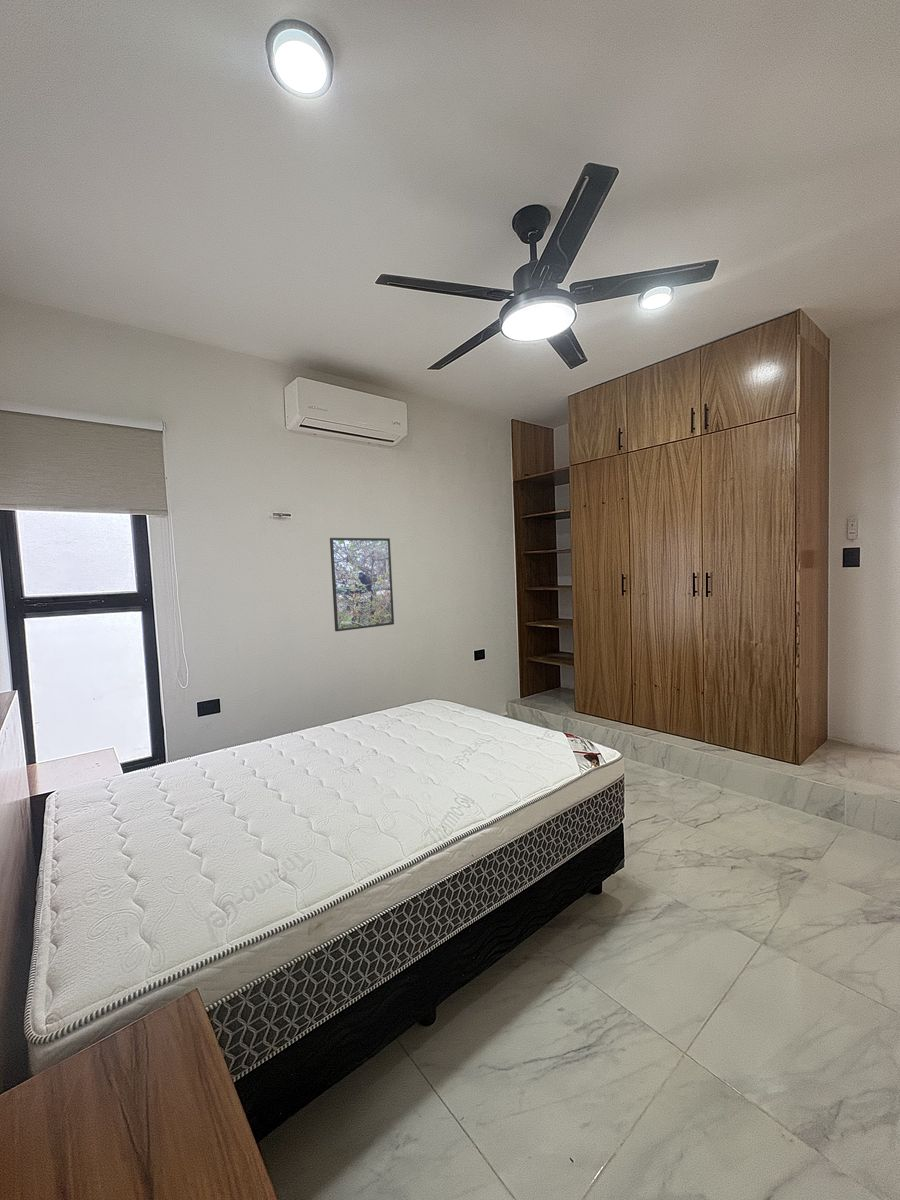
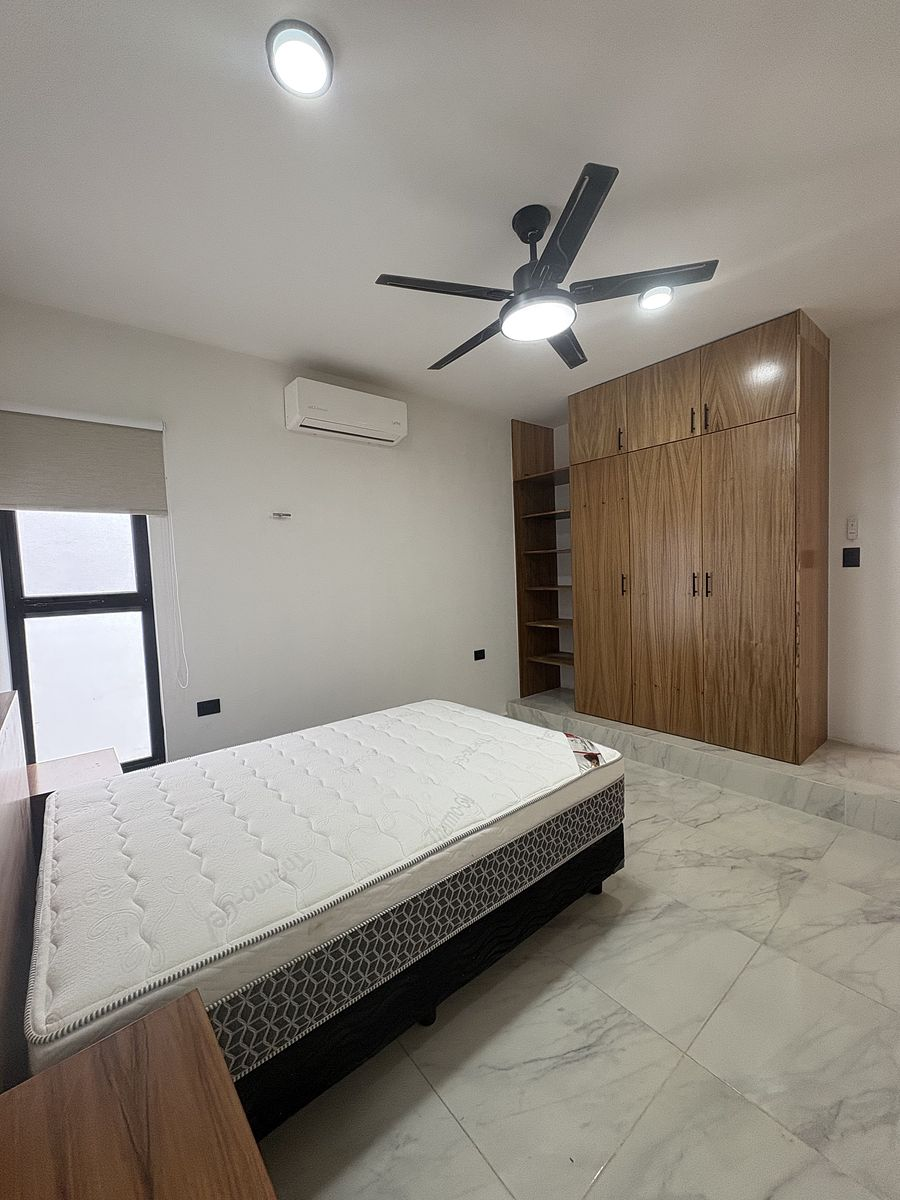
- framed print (363, 583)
